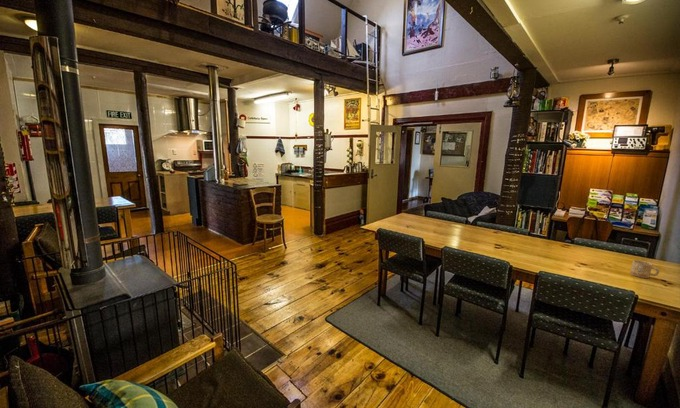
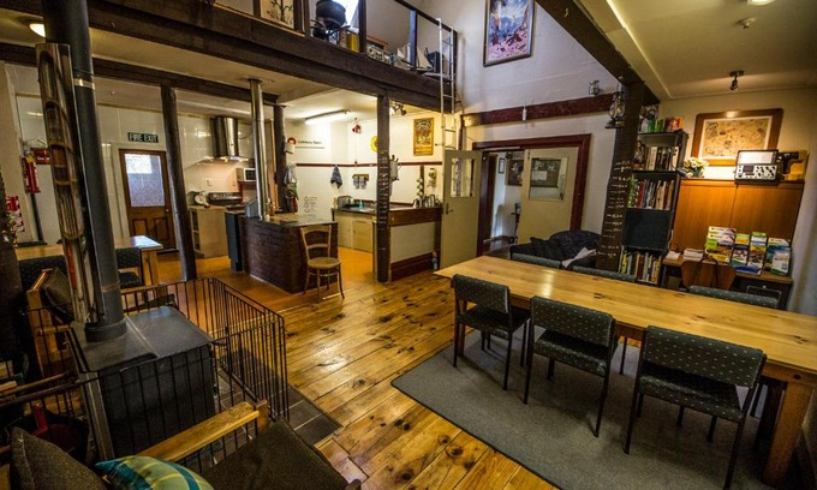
- mug (644, 269)
